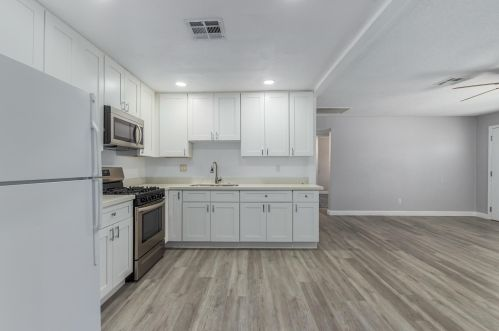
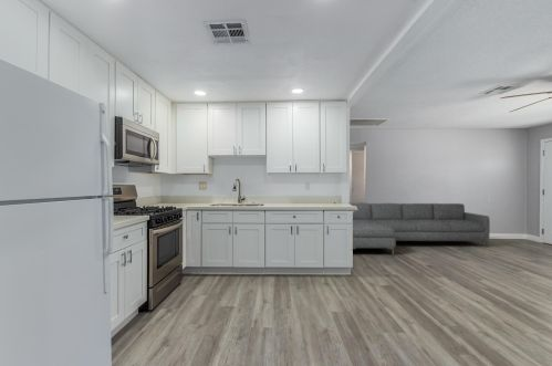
+ sofa (413, 226)
